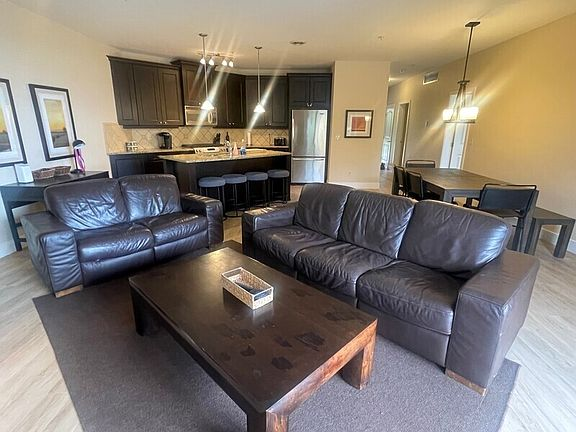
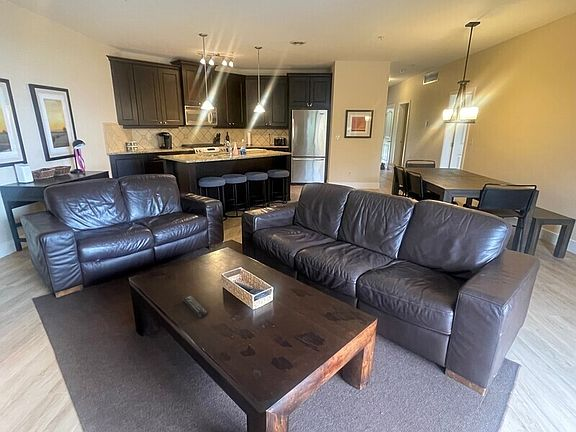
+ remote control (194, 305)
